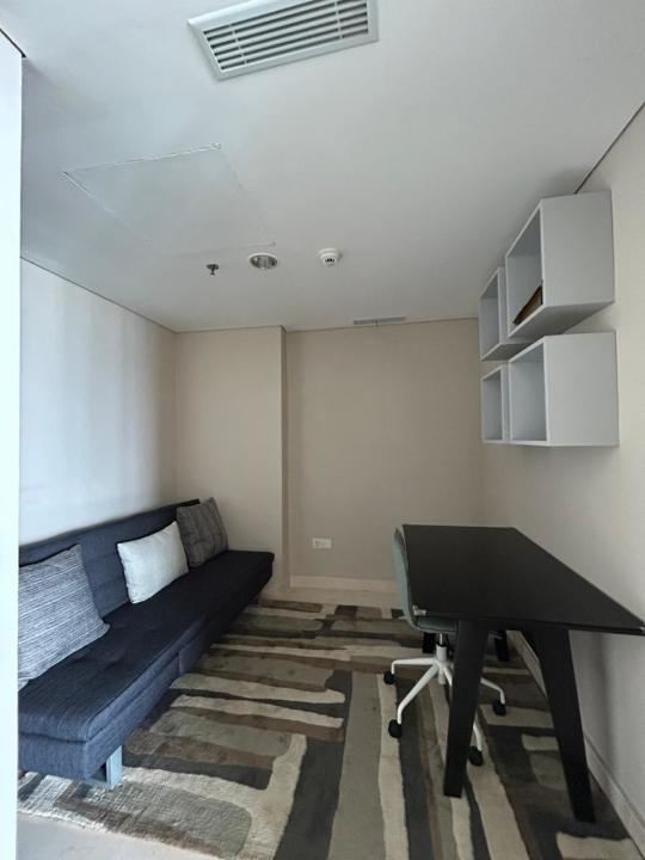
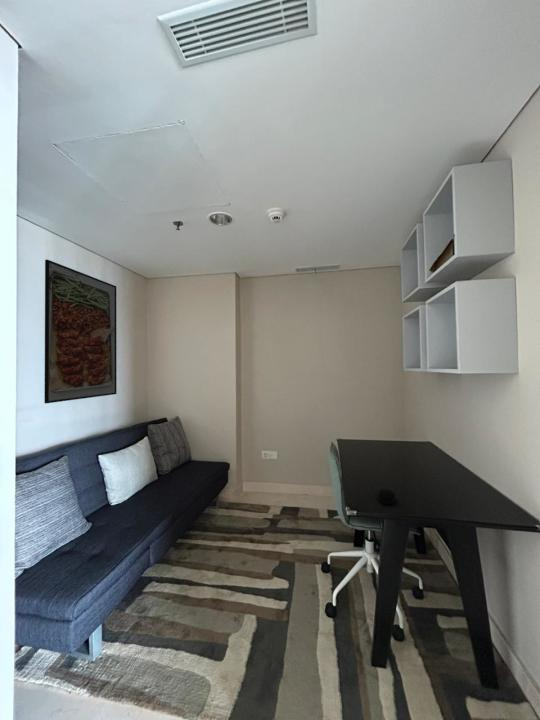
+ computer mouse (386, 495)
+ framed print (85, 336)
